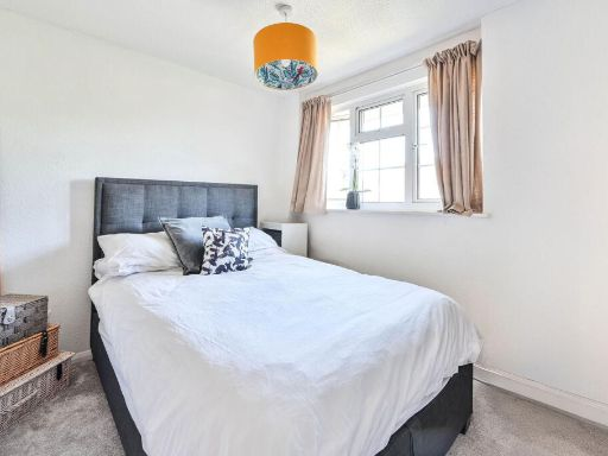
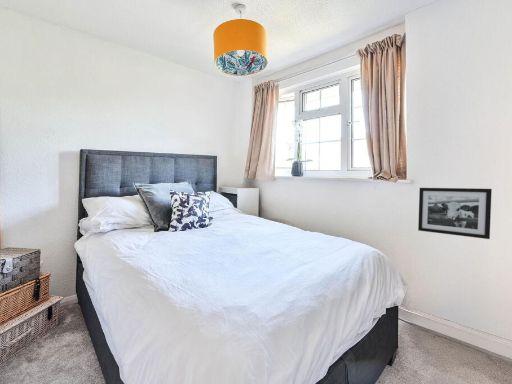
+ picture frame (452, 211)
